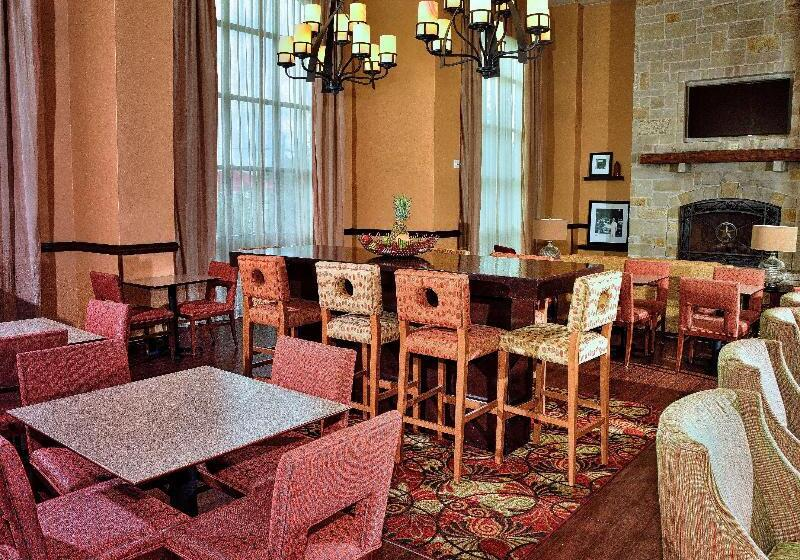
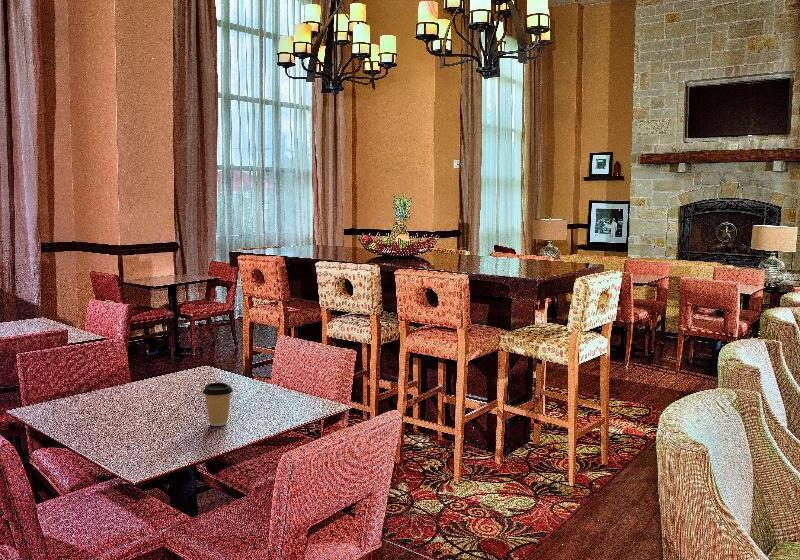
+ coffee cup (218, 404)
